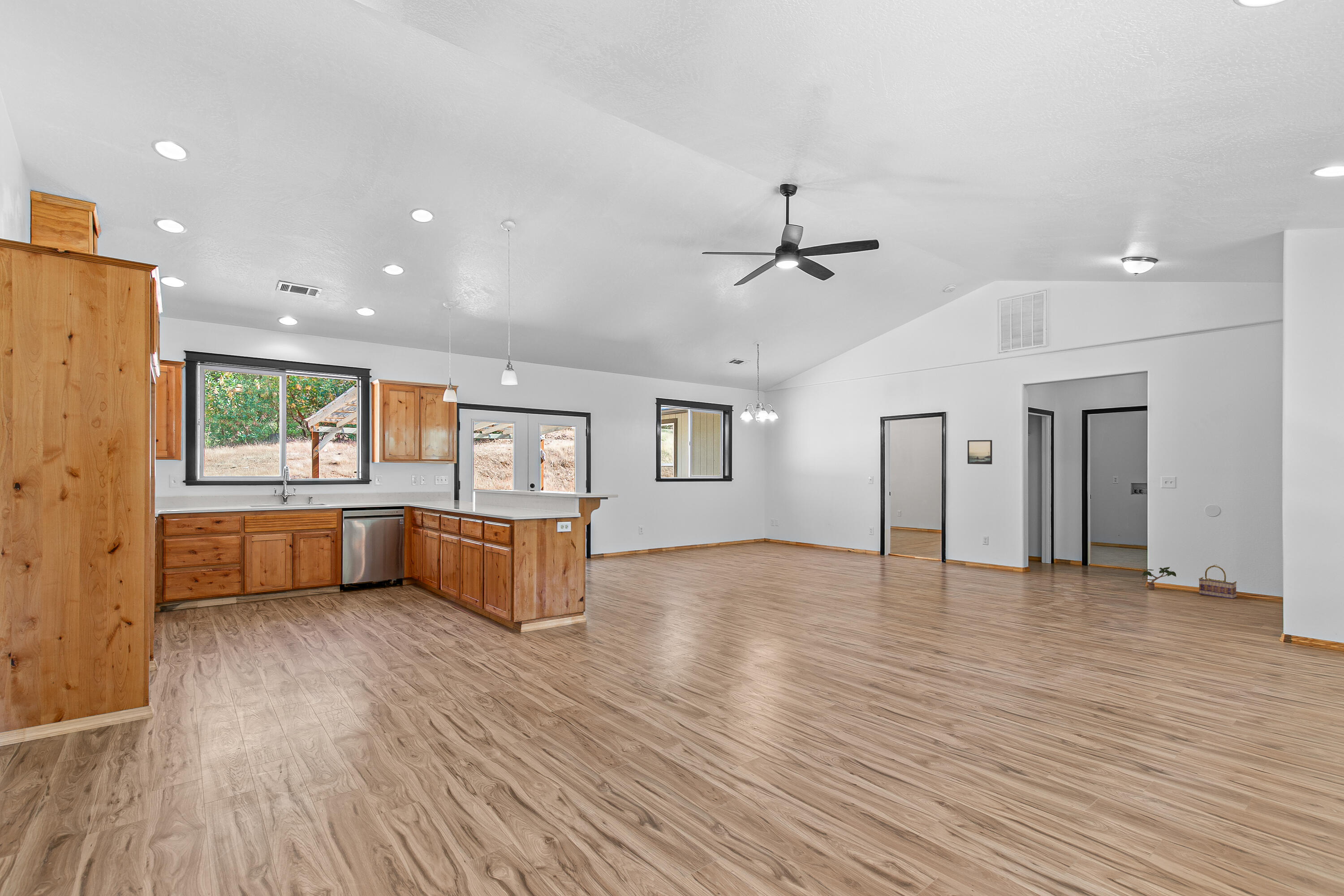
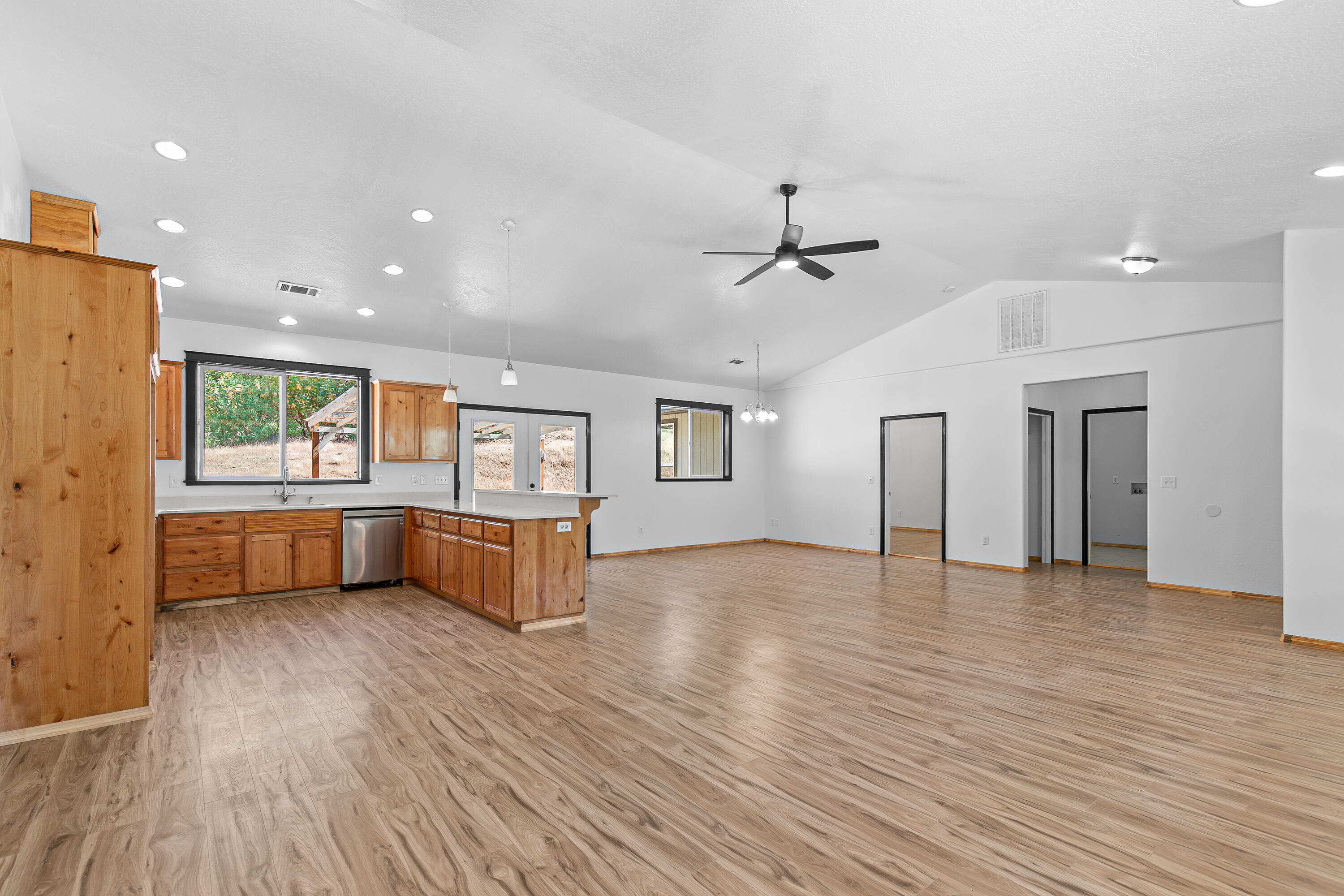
- basket (1218, 580)
- potted plant (1159, 577)
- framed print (979, 452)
